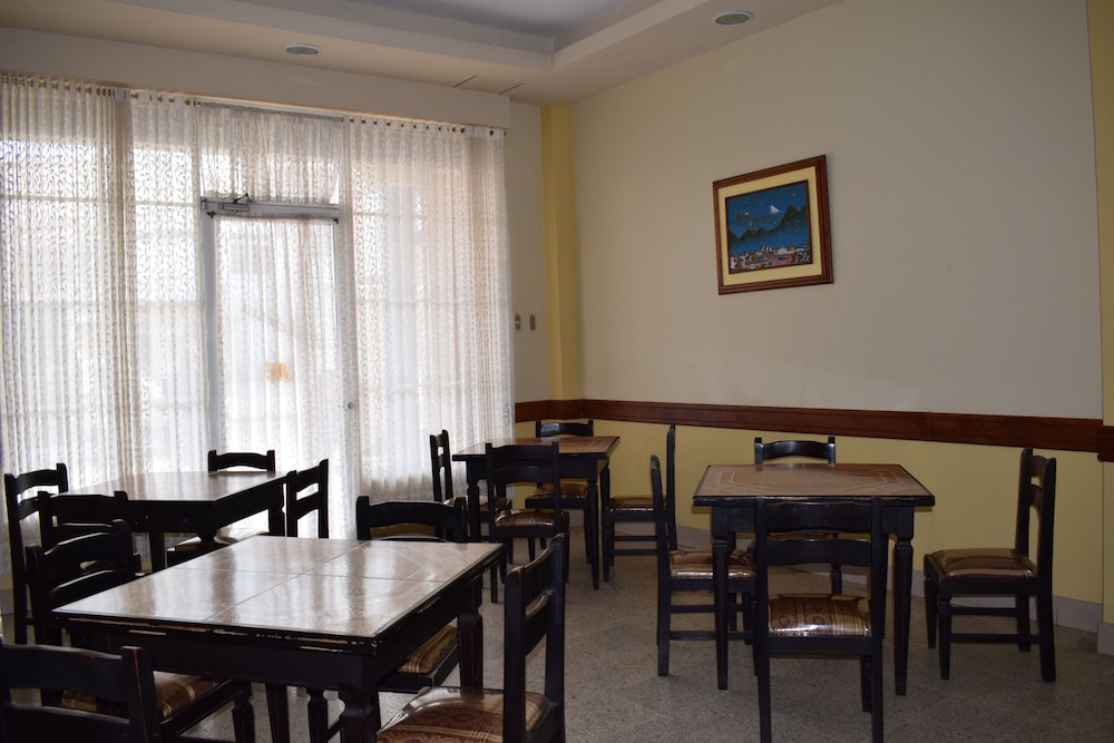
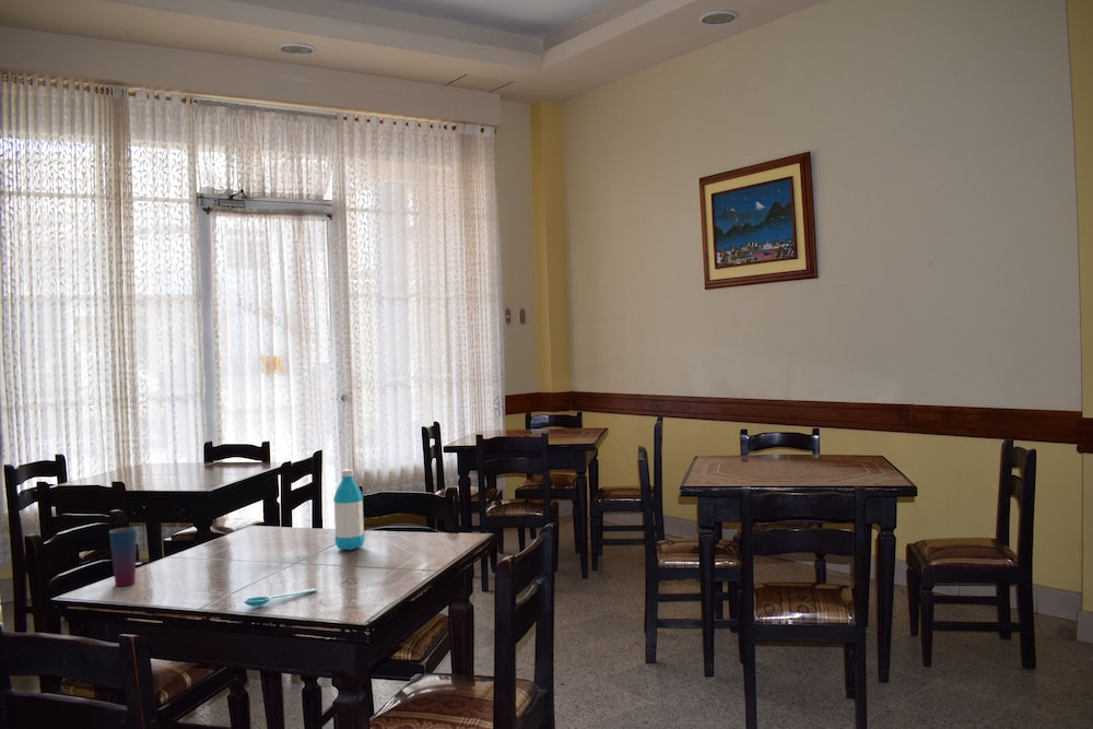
+ cup (124, 556)
+ water bottle (349, 508)
+ spoon (281, 595)
